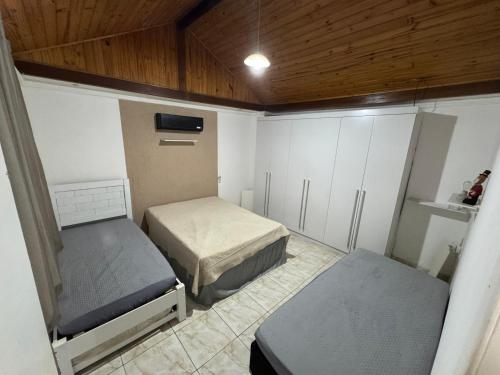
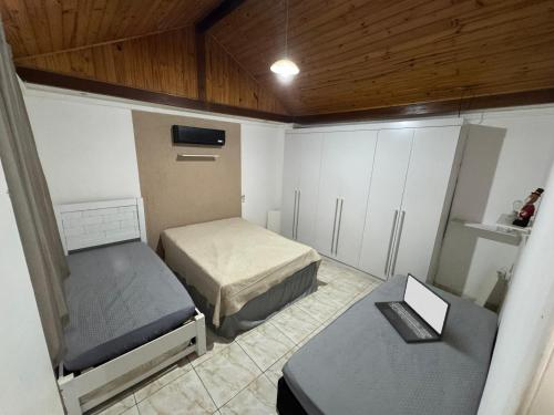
+ laptop (408, 303)
